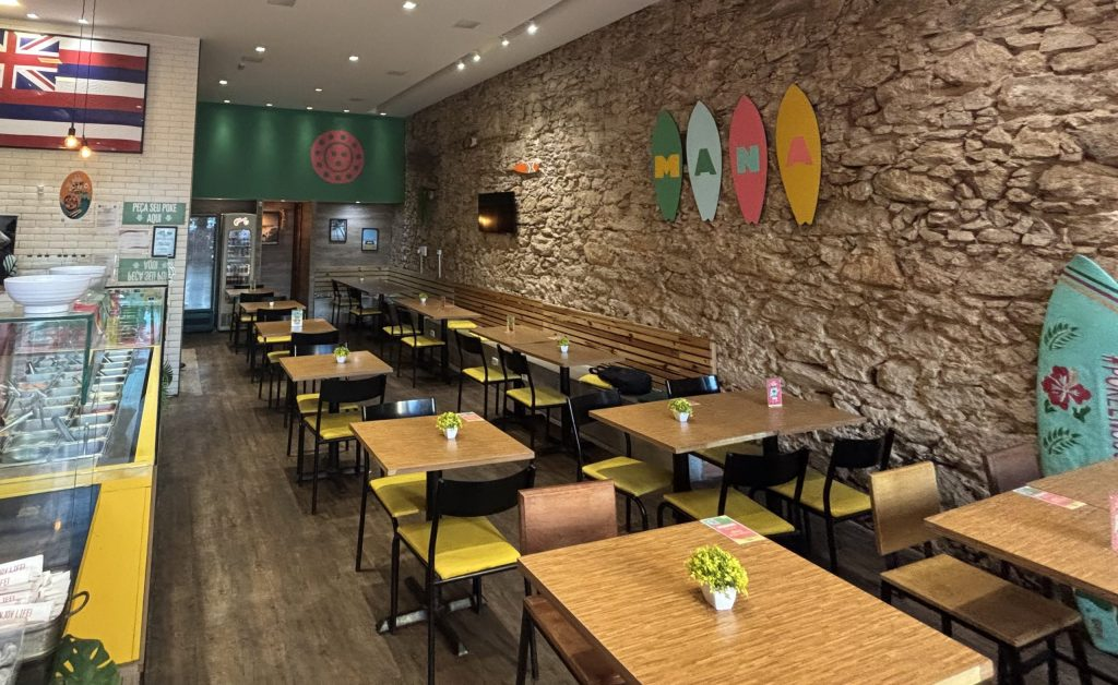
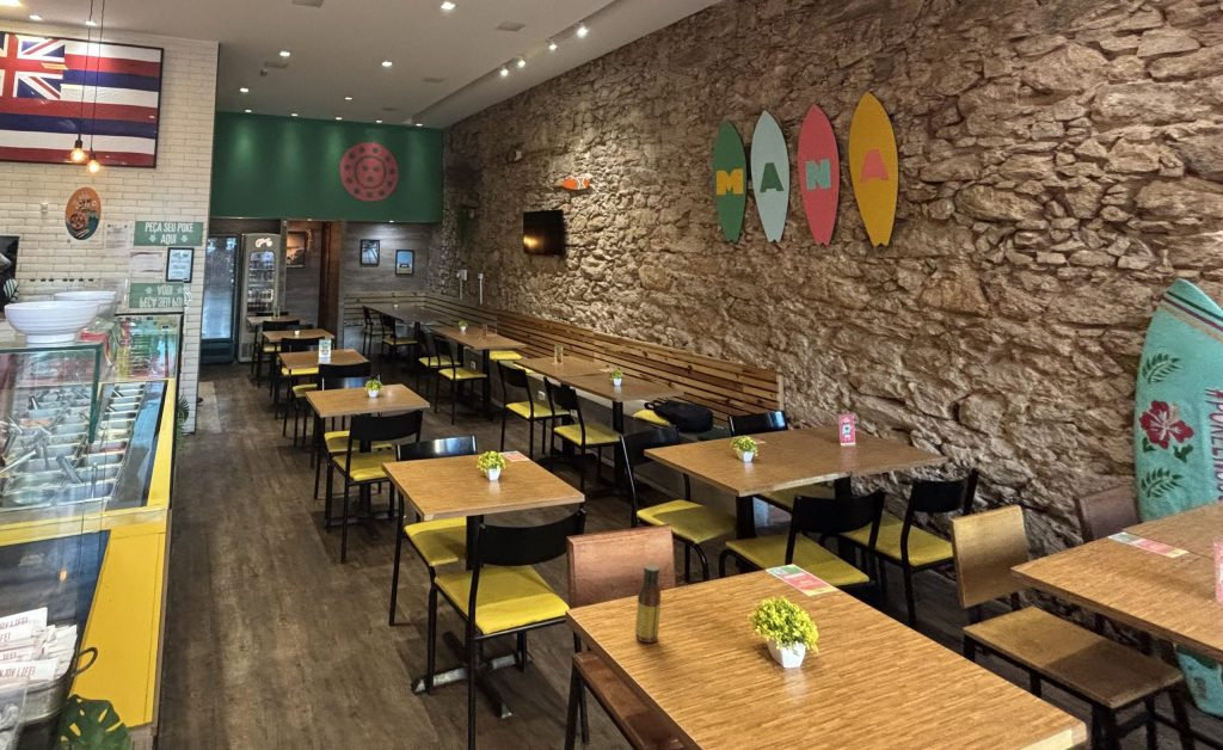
+ sauce bottle (649, 602)
